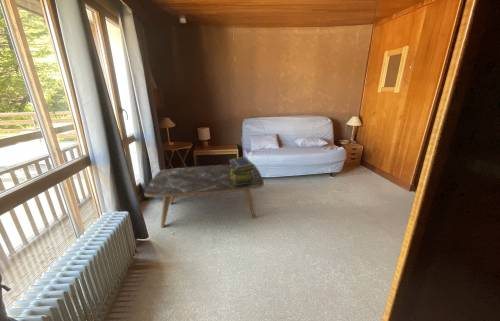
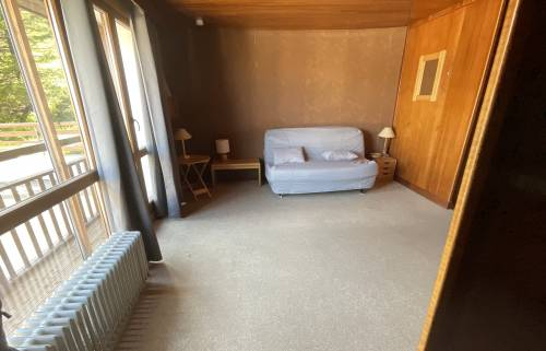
- stack of books (241, 169)
- coffee table (209, 193)
